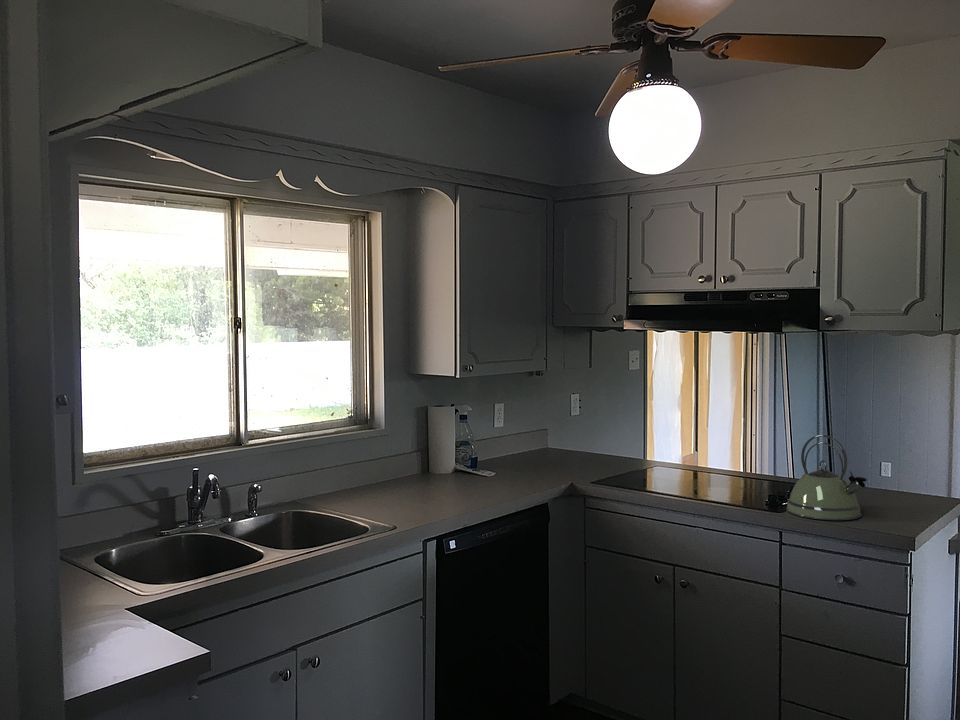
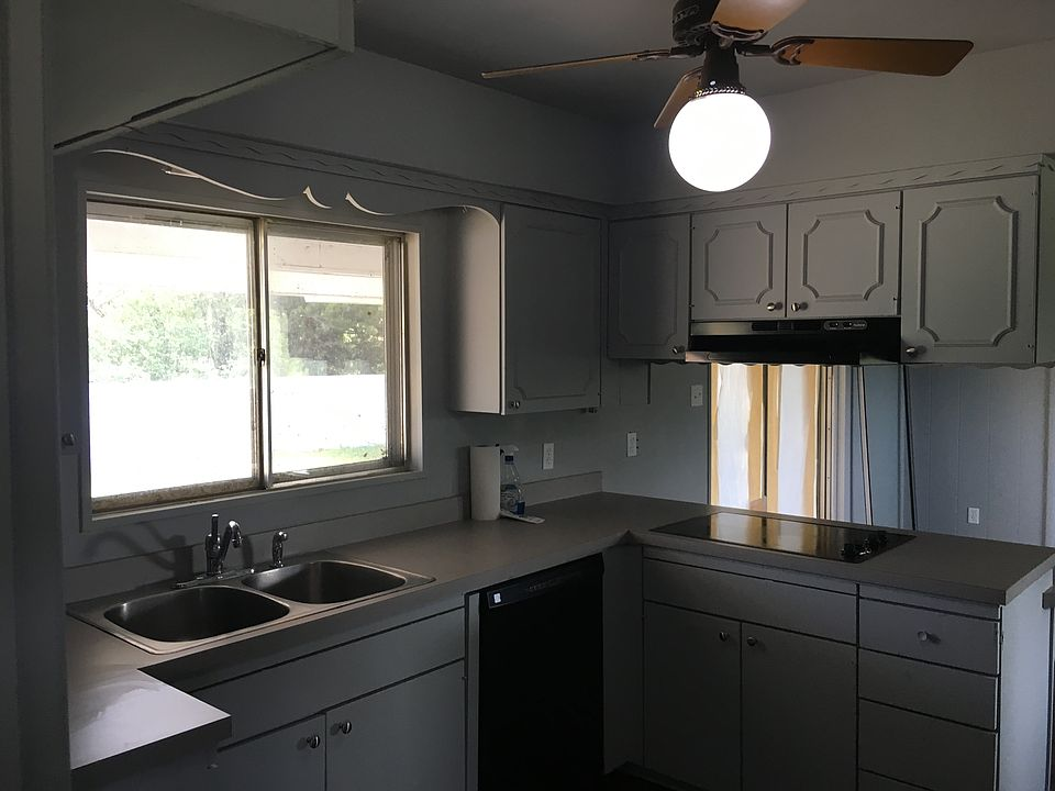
- kettle (827, 474)
